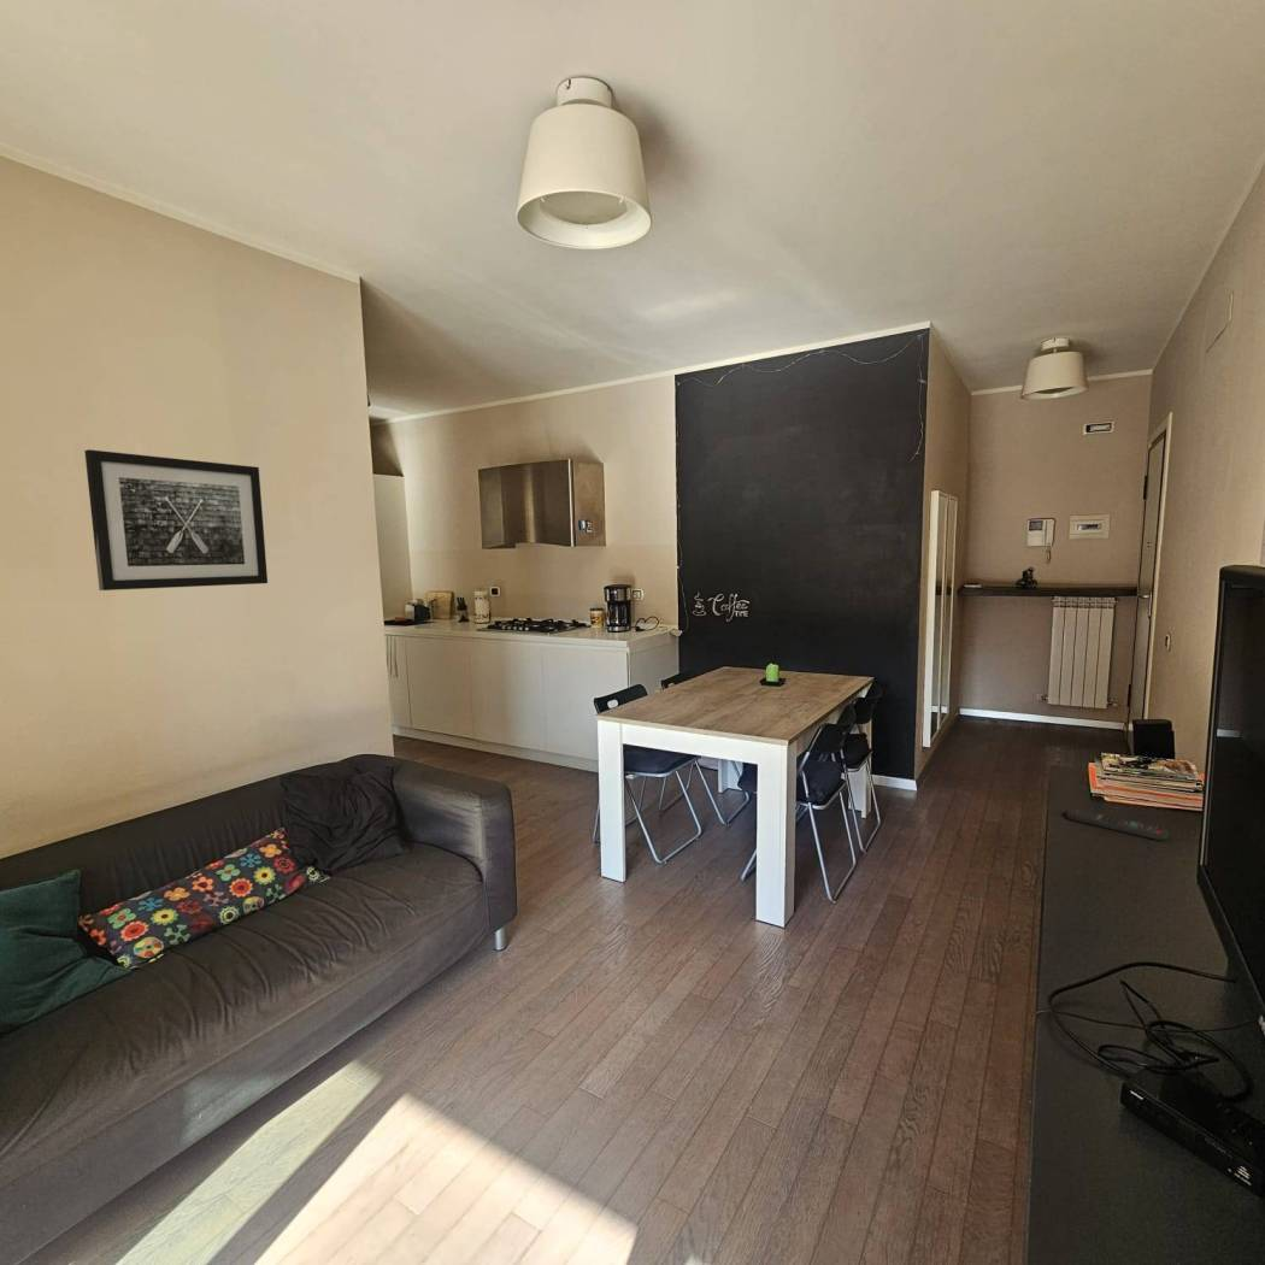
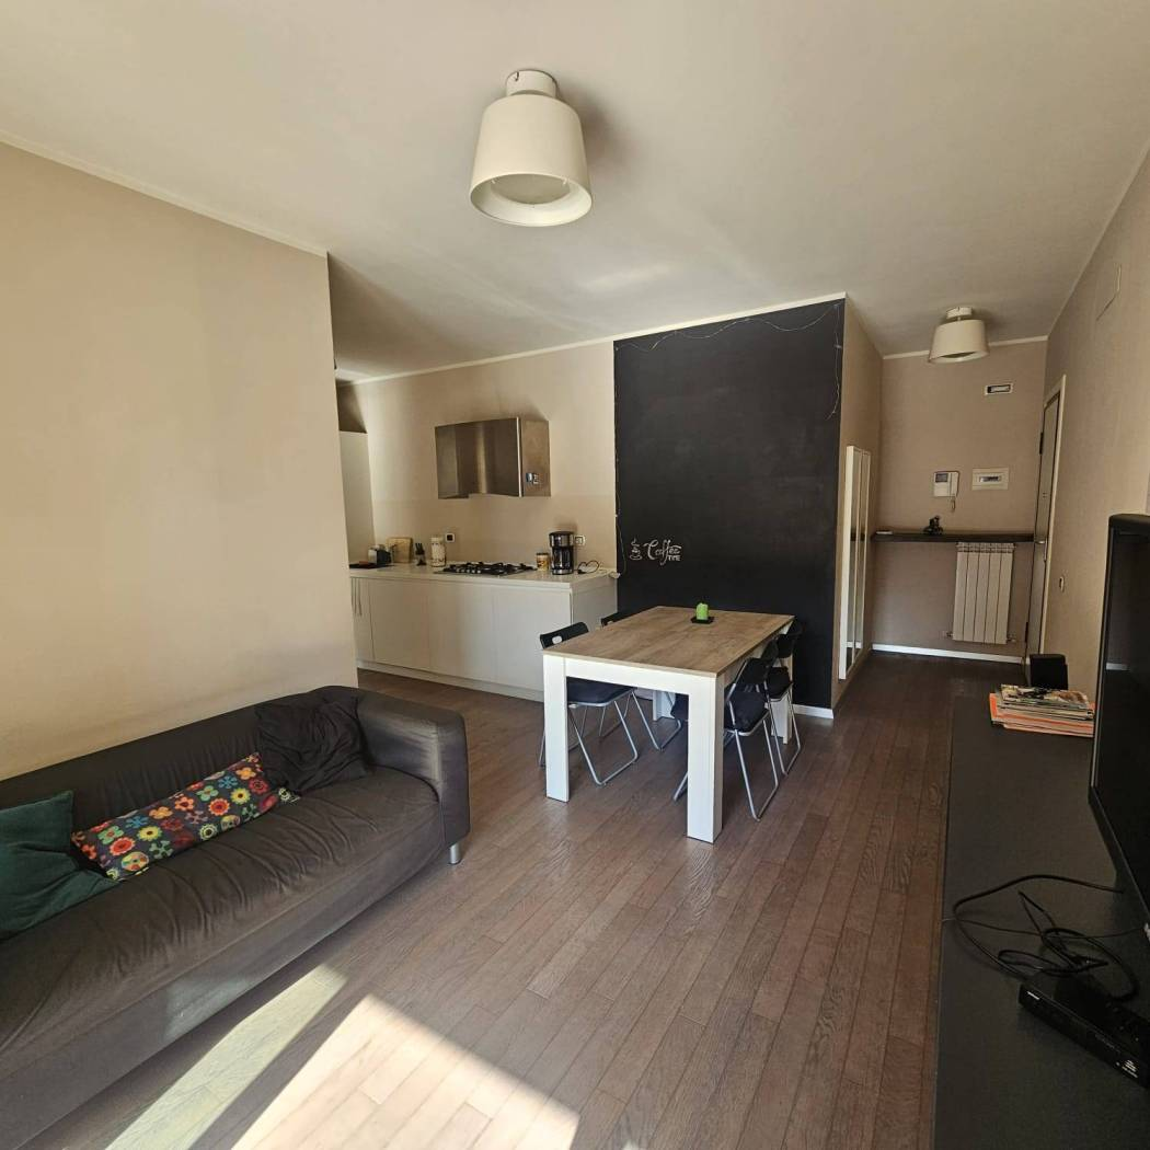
- wall art (186, 523)
- remote control (1114, 823)
